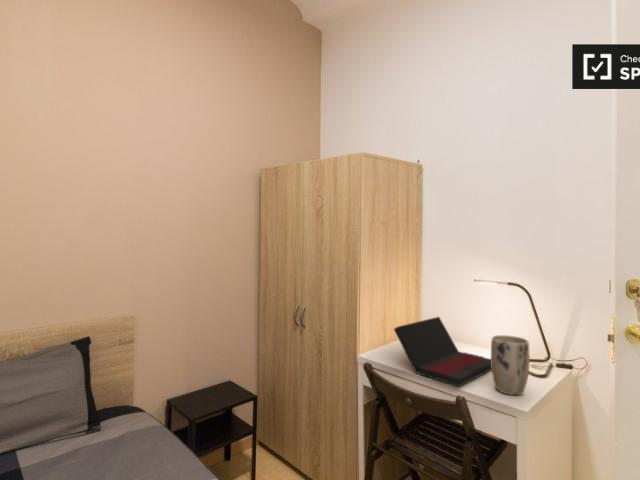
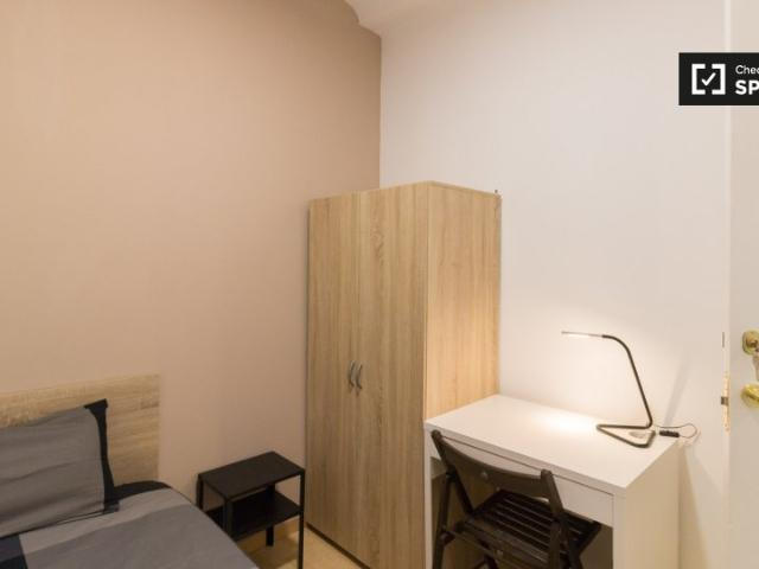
- laptop (445, 346)
- plant pot (509, 364)
